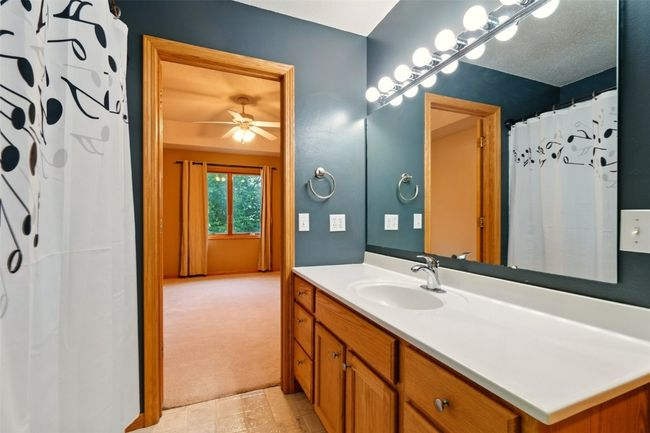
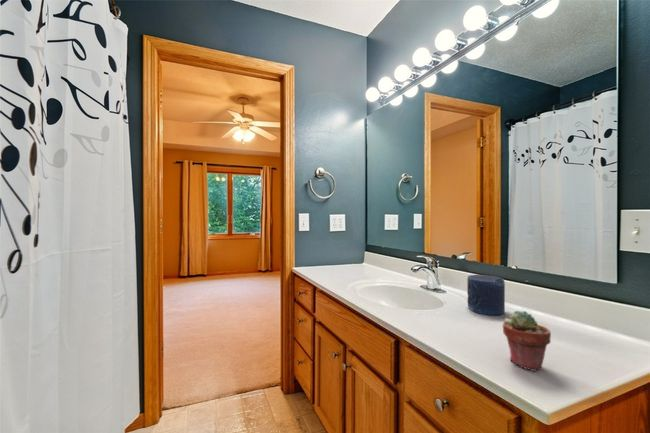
+ candle (485, 293)
+ potted succulent (525, 337)
